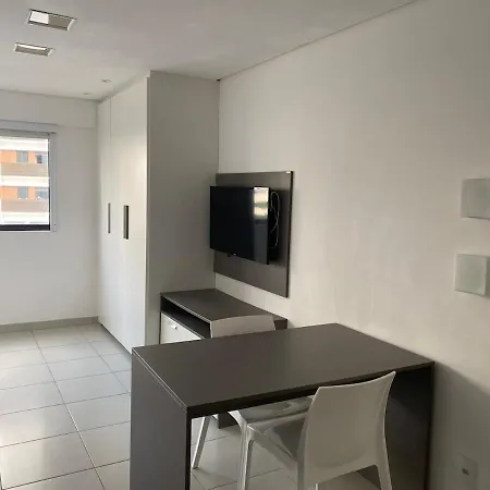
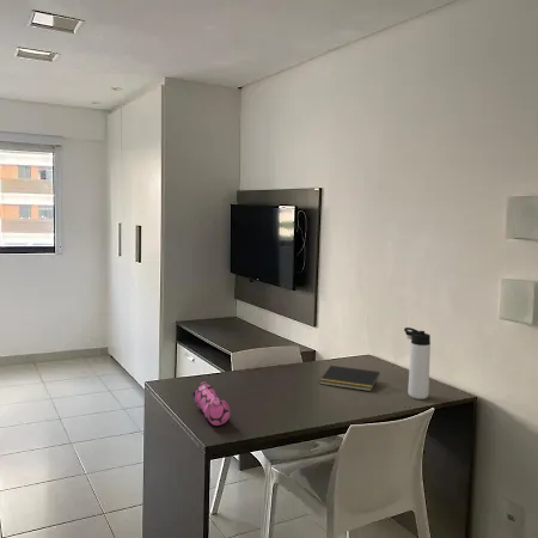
+ pencil case (210, 403)
+ thermos bottle (415, 362)
+ notepad (349, 377)
